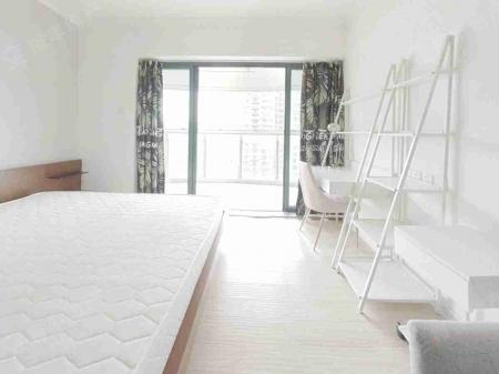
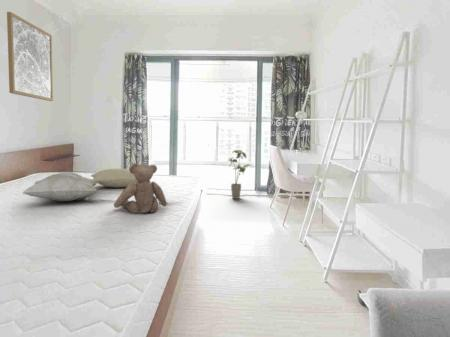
+ house plant (239, 174)
+ decorative pillow (64, 187)
+ pillow (117, 177)
+ teddy bear (141, 186)
+ wall art (32, 61)
